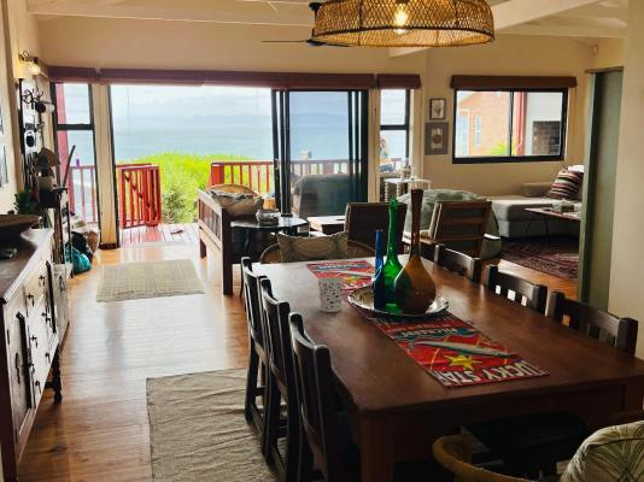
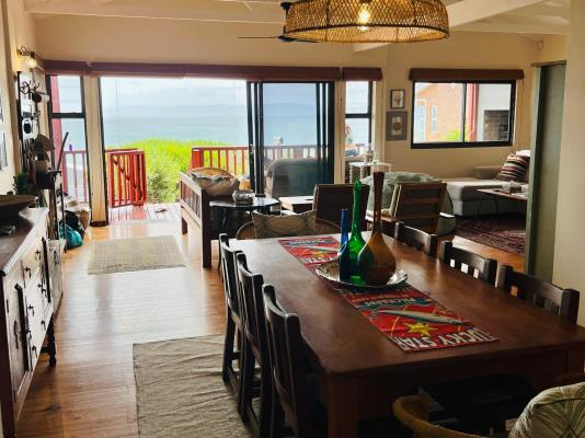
- cup (330, 294)
